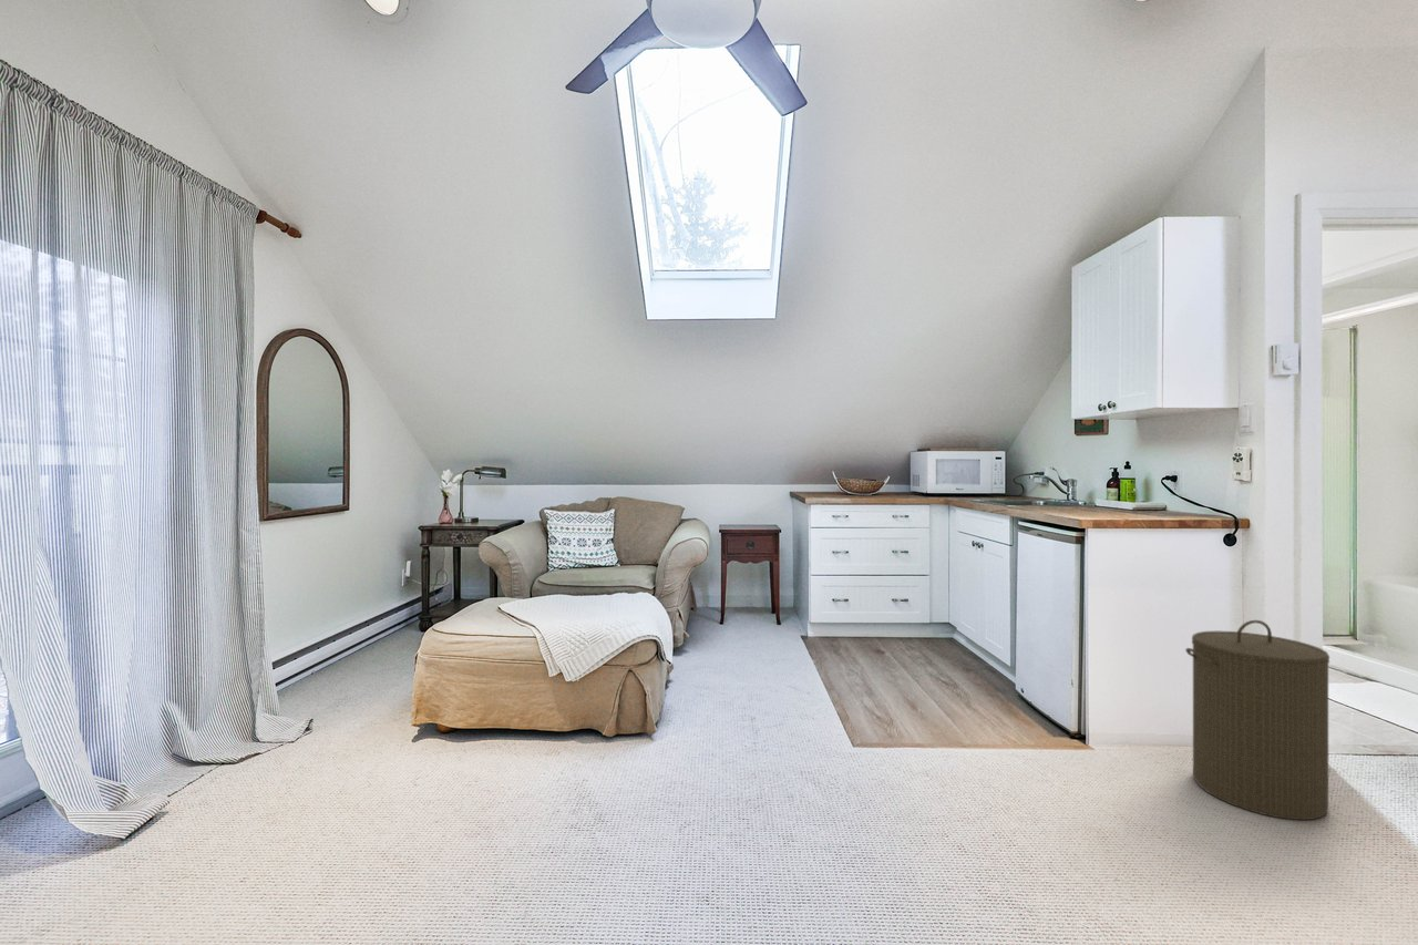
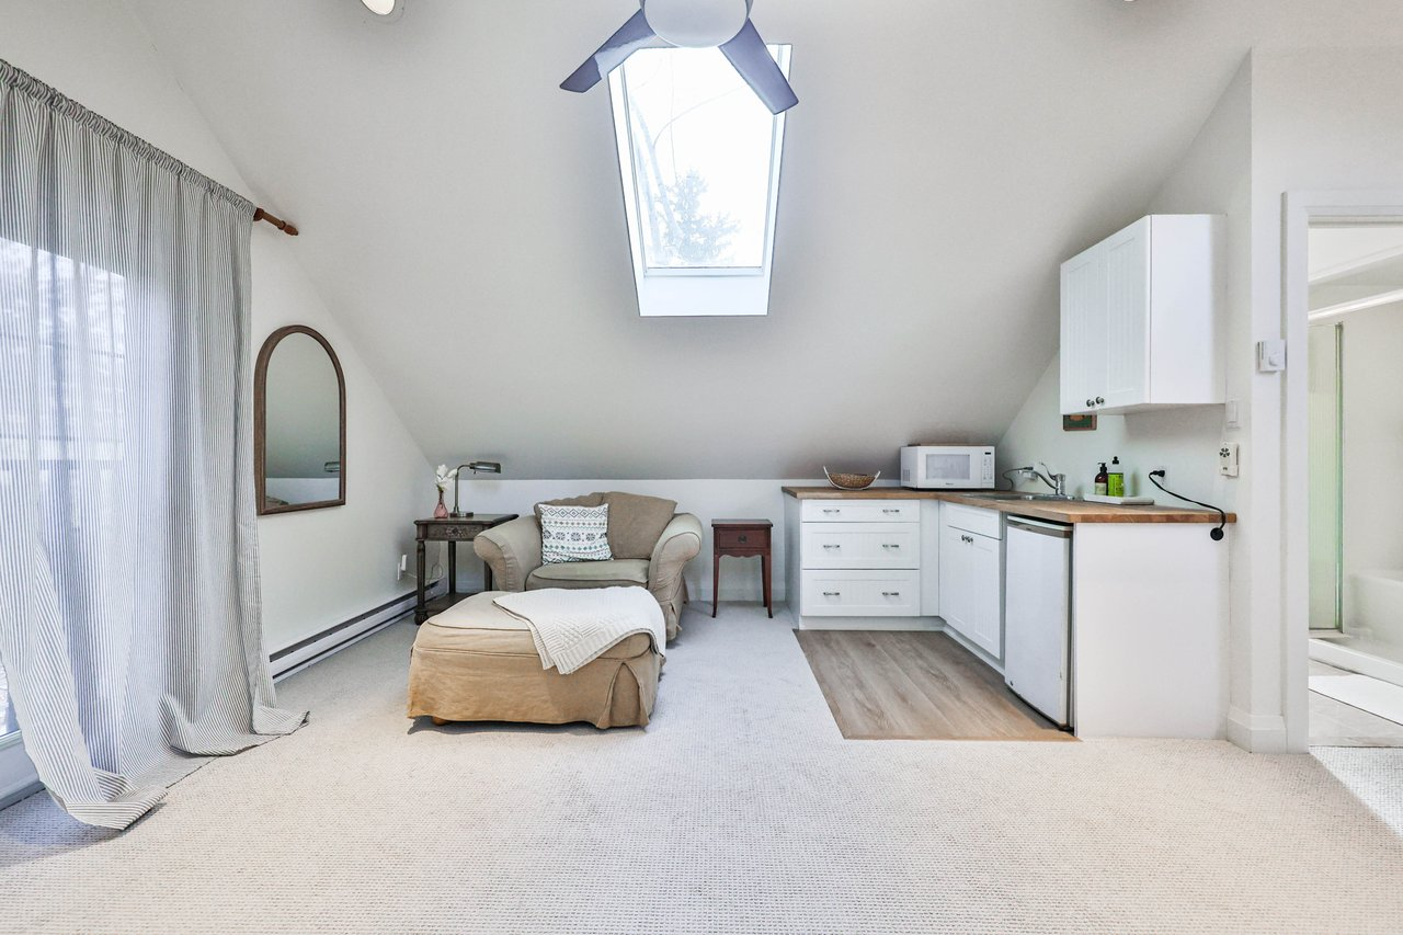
- laundry hamper (1256, 706)
